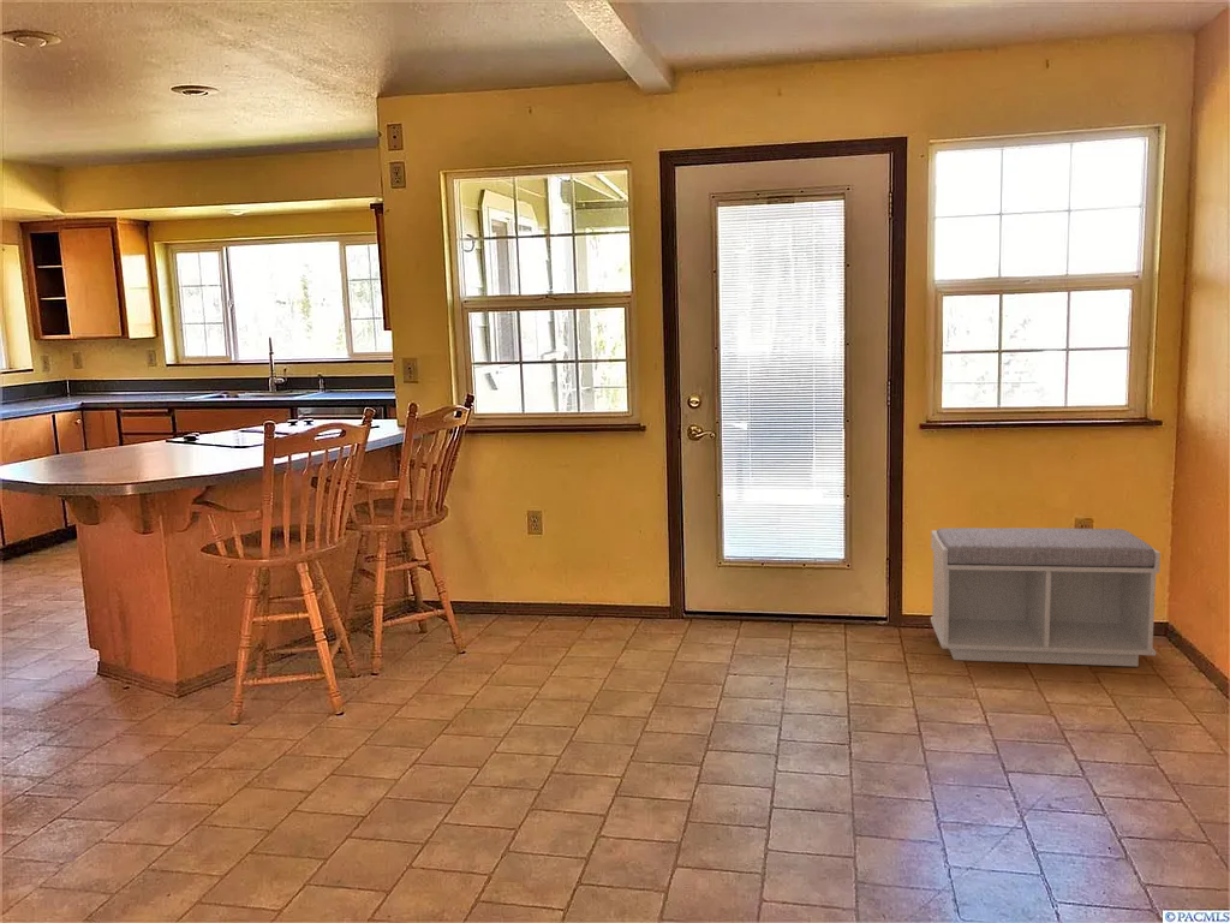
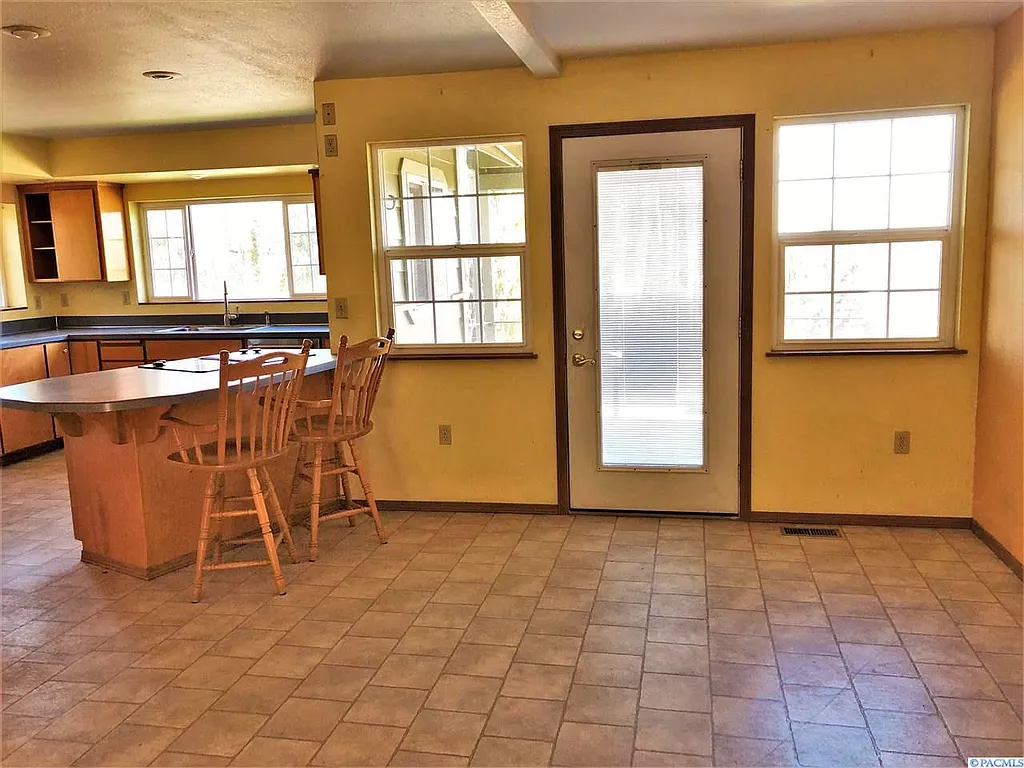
- bench (1037, 592)
